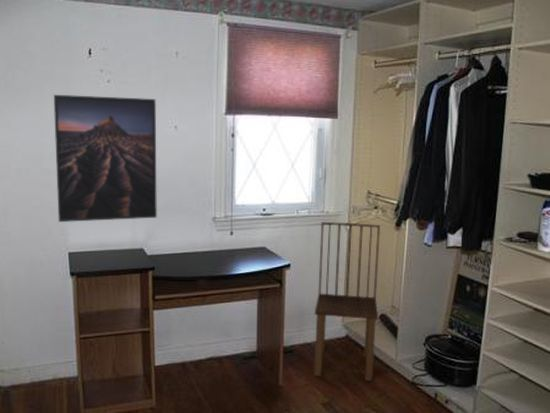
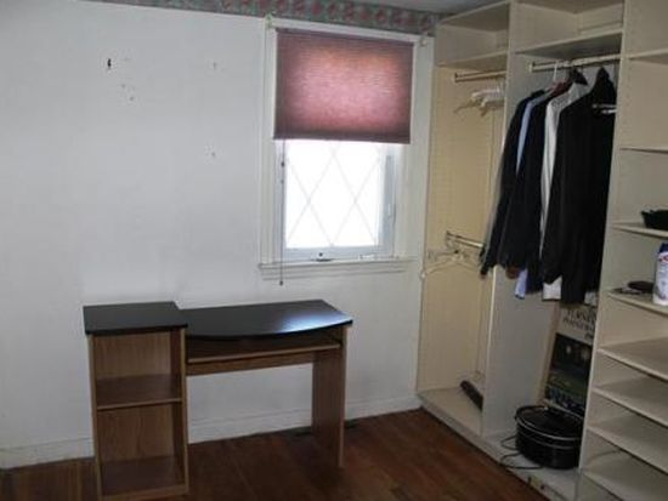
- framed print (107, 159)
- dining chair (346, 298)
